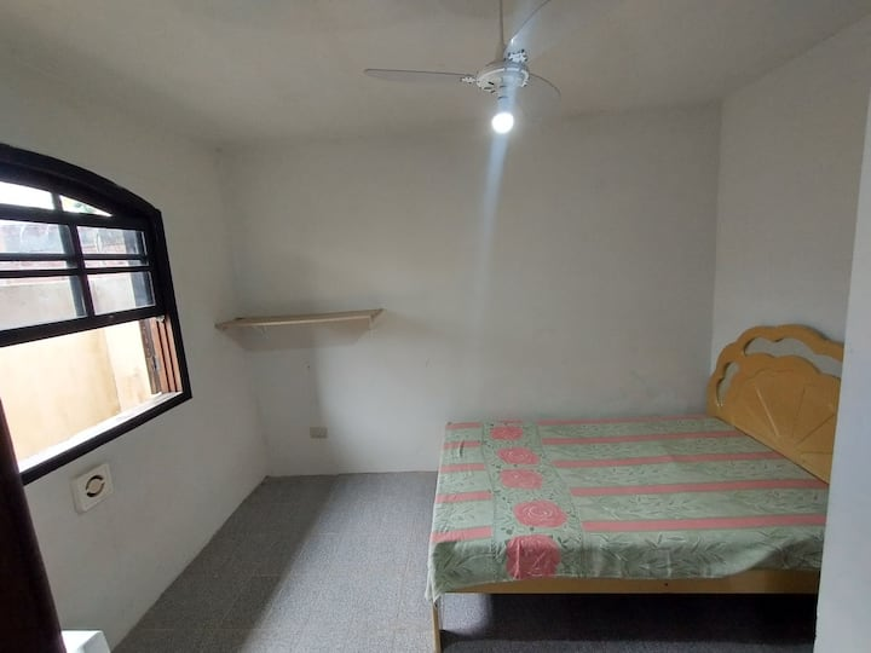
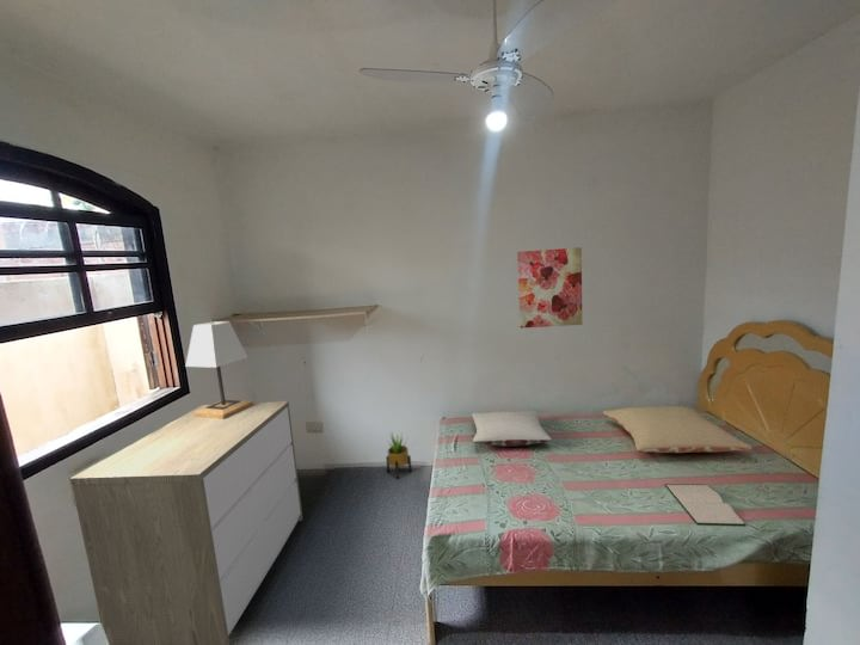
+ pillow (508, 425)
+ potted plant (398, 453)
+ pillow (668, 428)
+ lamp (217, 367)
+ hardback book (701, 500)
+ wall art (549, 288)
+ dresser (213, 503)
